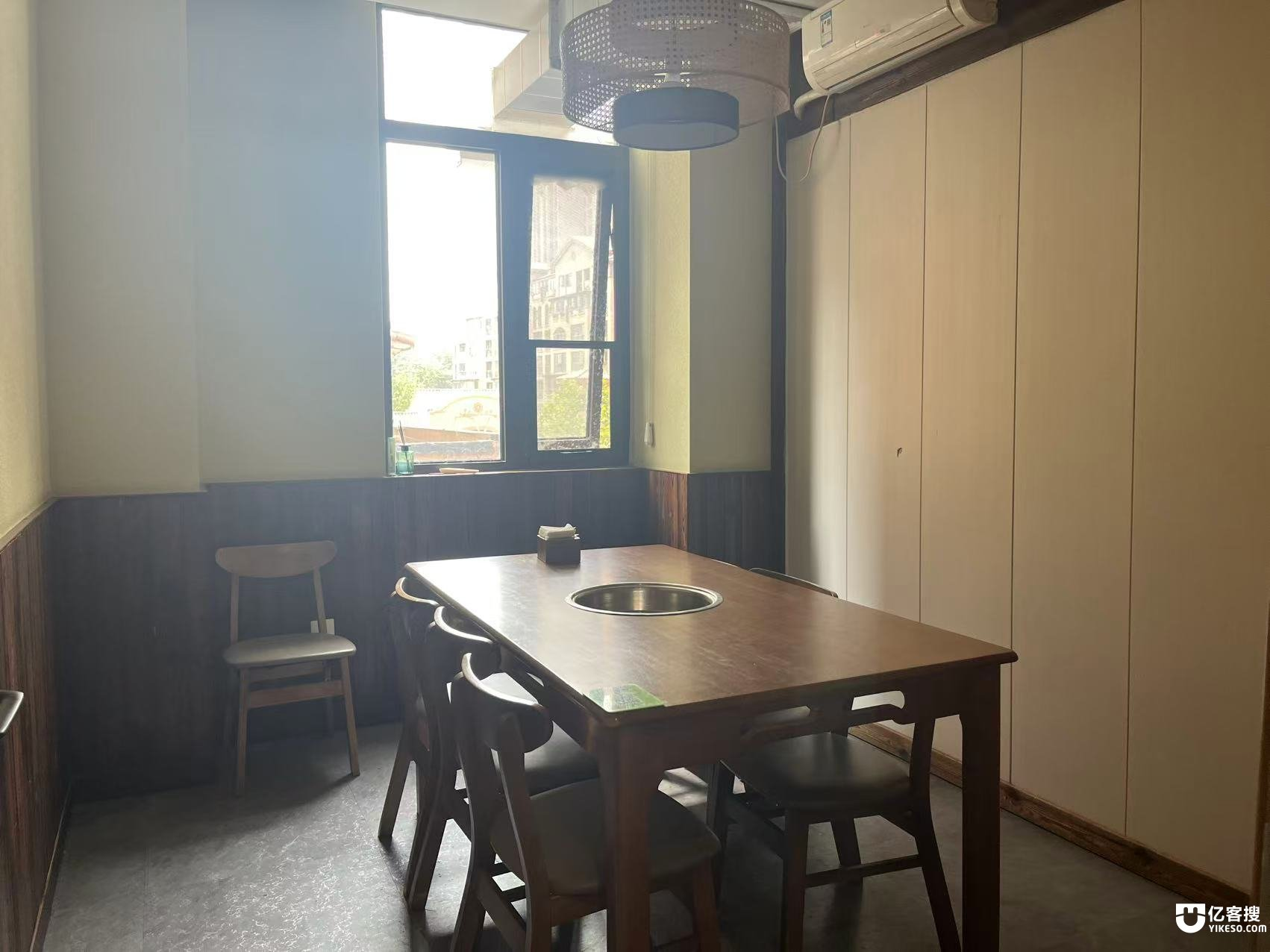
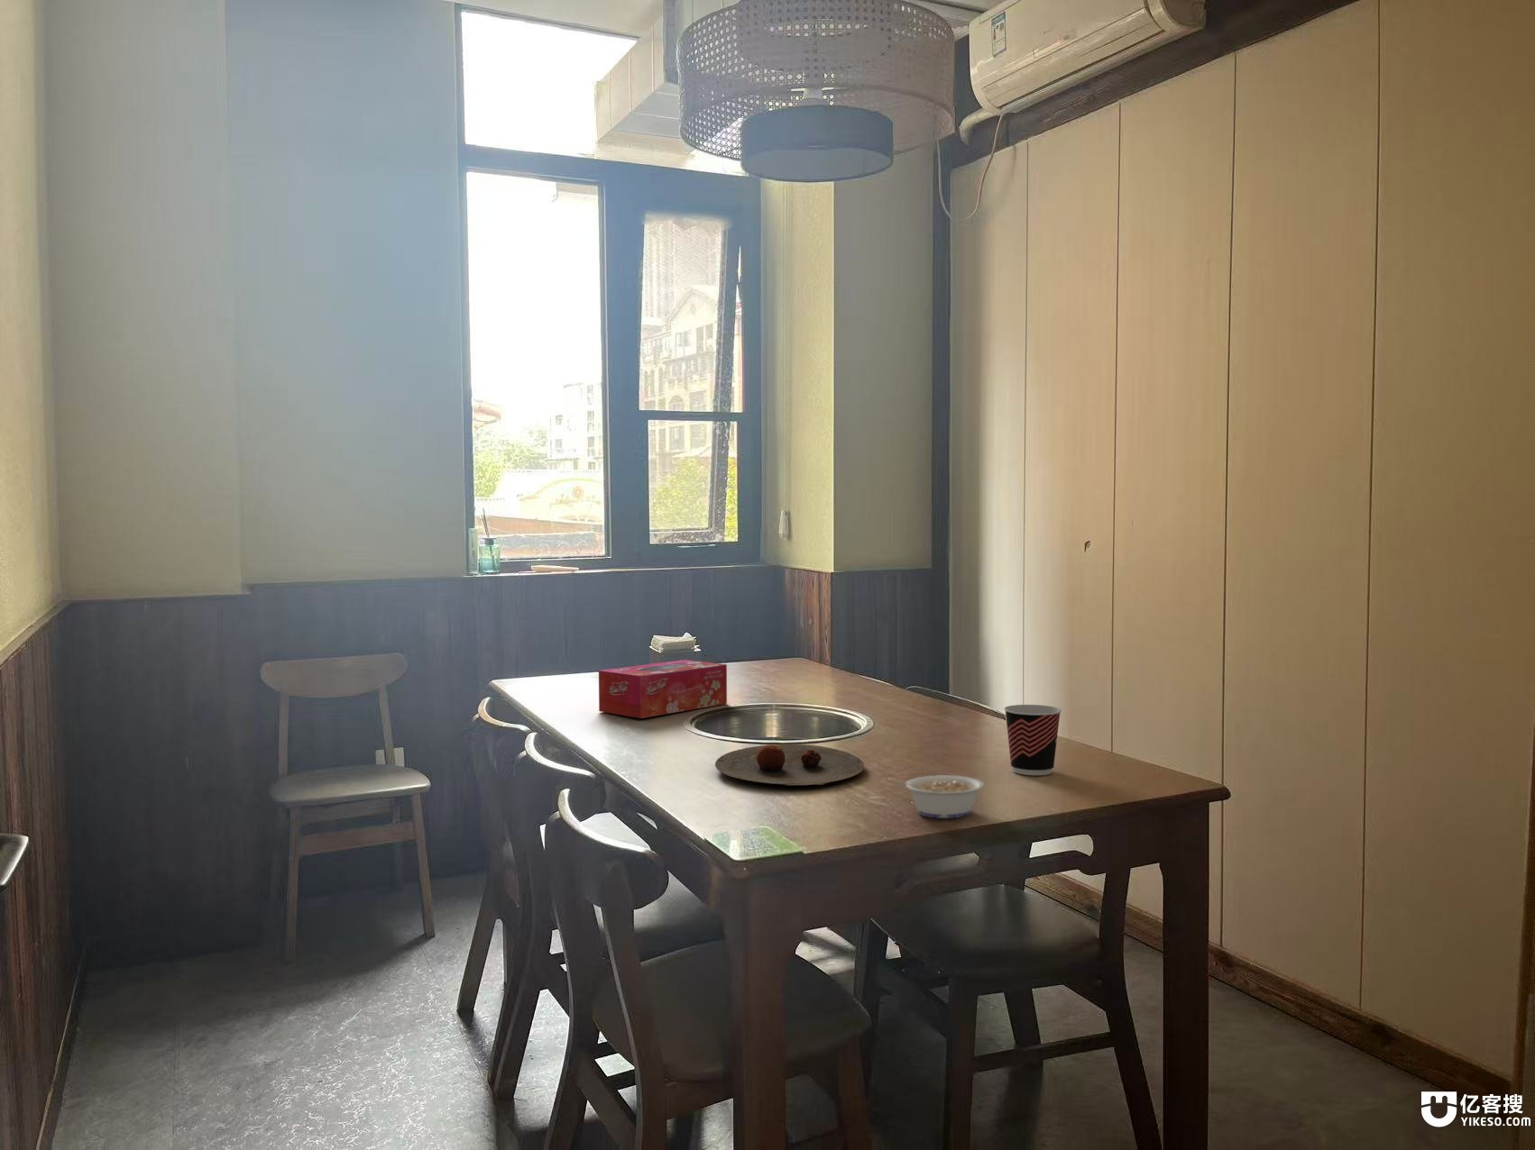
+ plate (789, 757)
+ legume (942, 795)
+ cup (1032, 740)
+ tissue box (664, 687)
